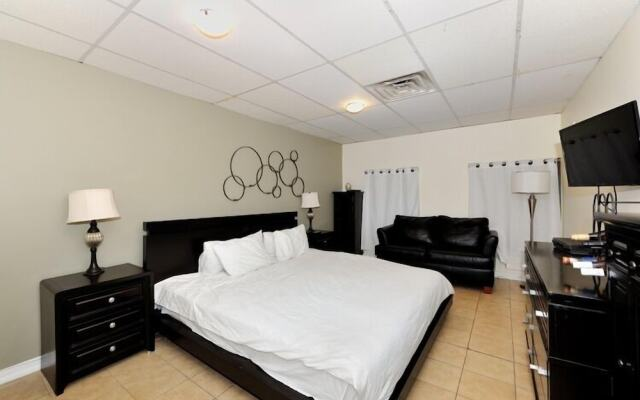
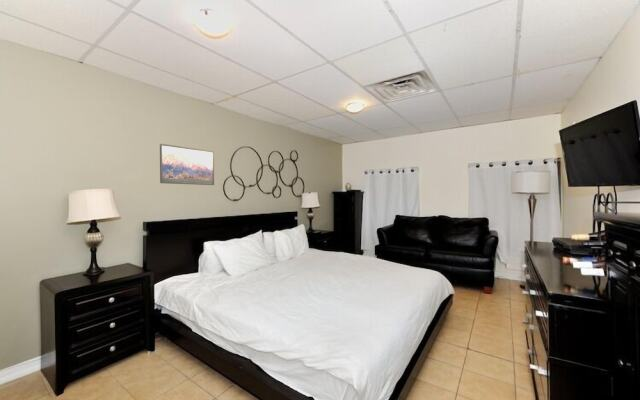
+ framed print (189, 166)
